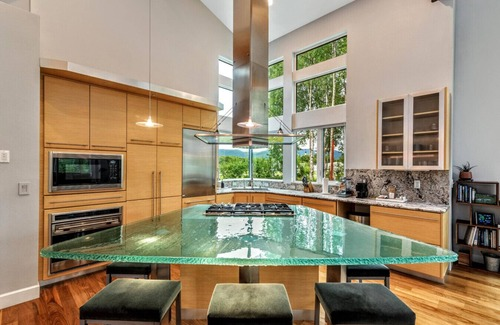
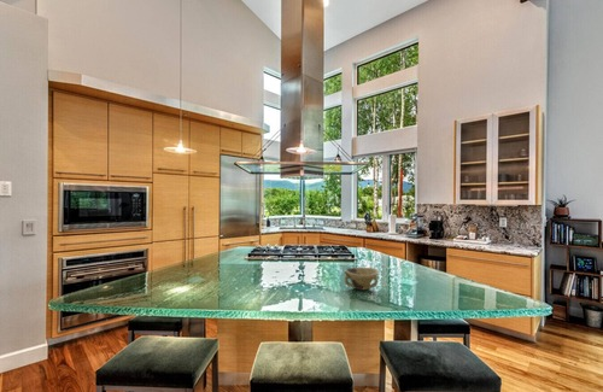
+ bowl (361, 279)
